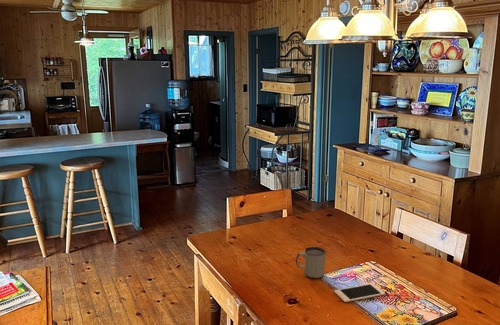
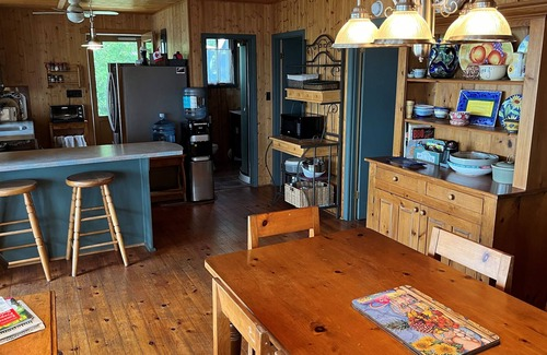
- mug (310, 262)
- cell phone (359, 292)
